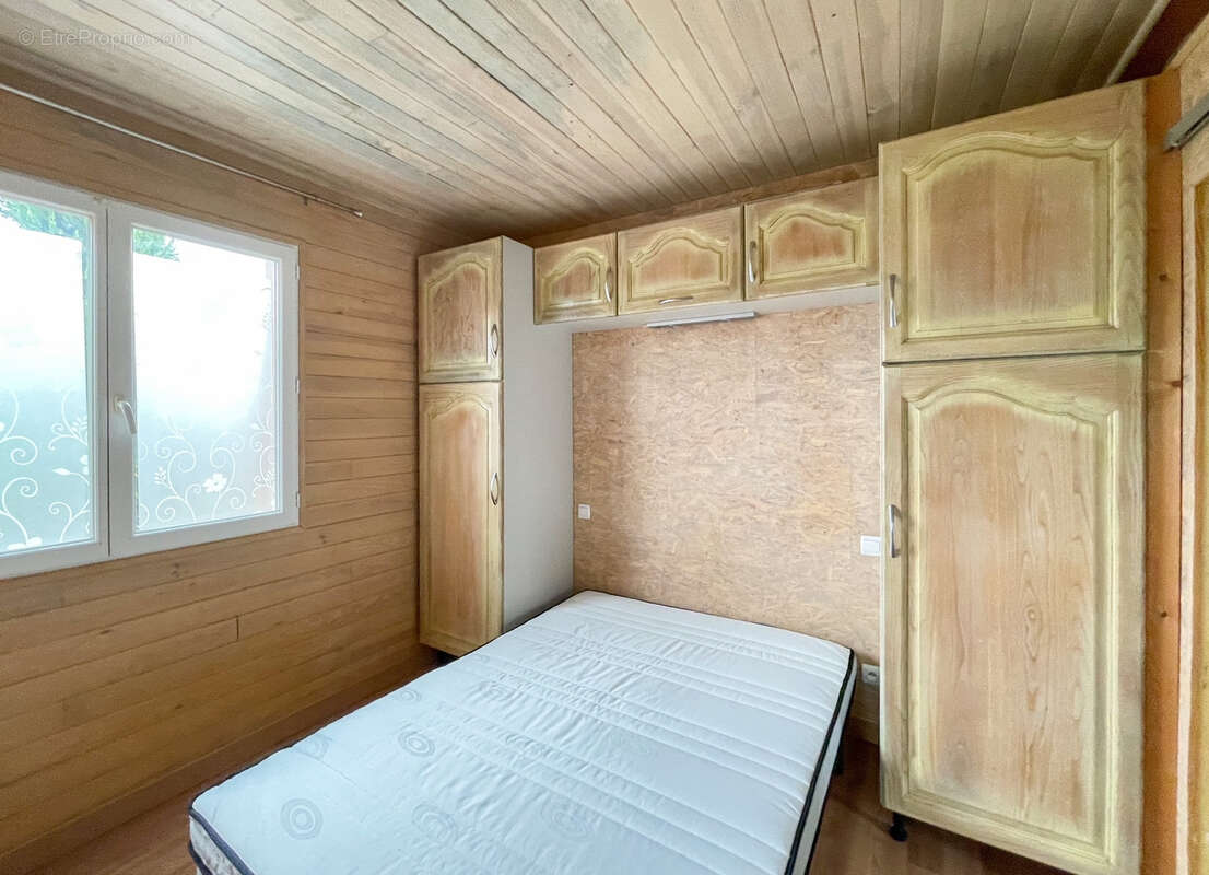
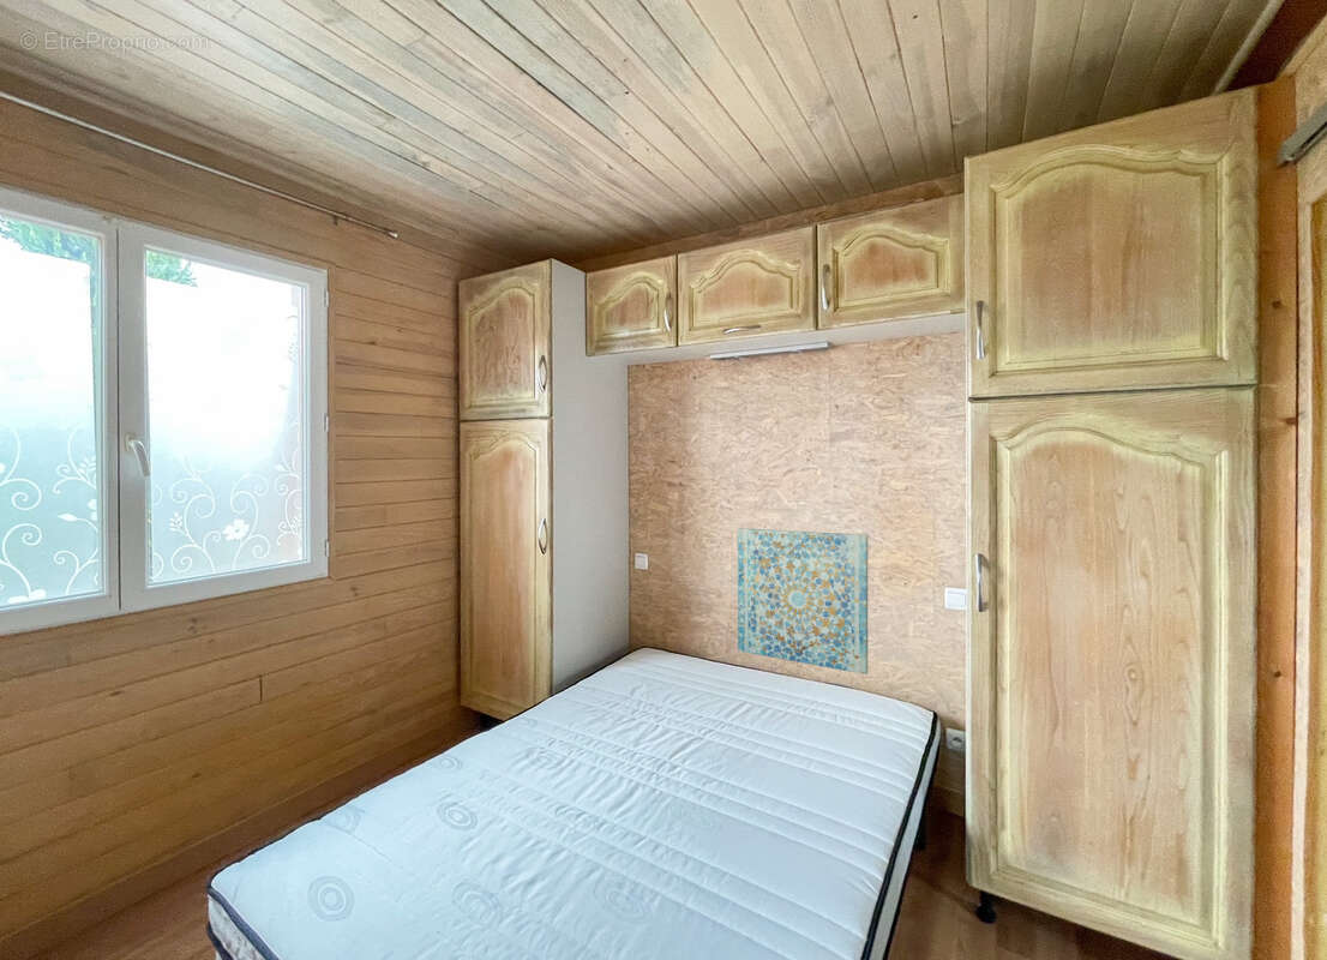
+ wall art (799, 596)
